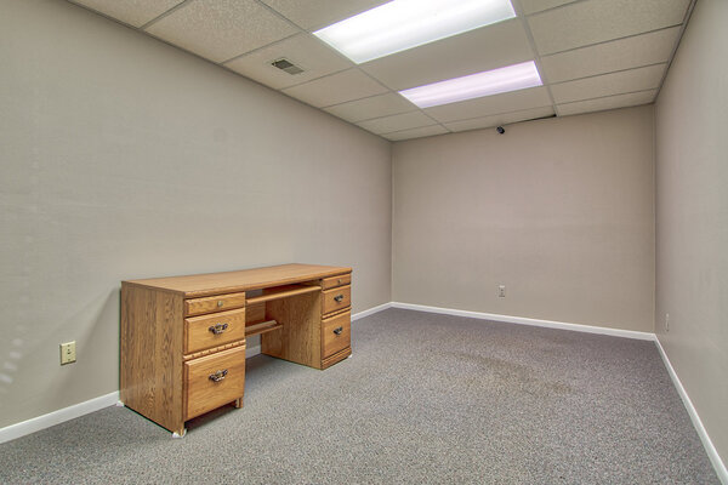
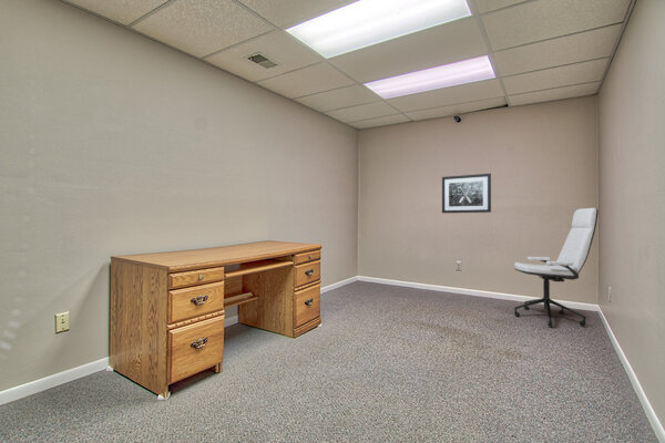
+ office chair (551, 262)
+ wall art (466, 194)
